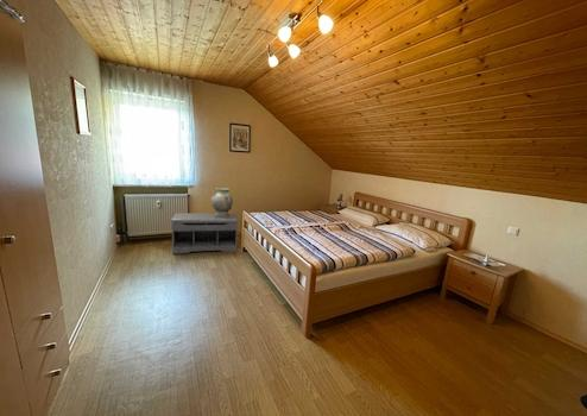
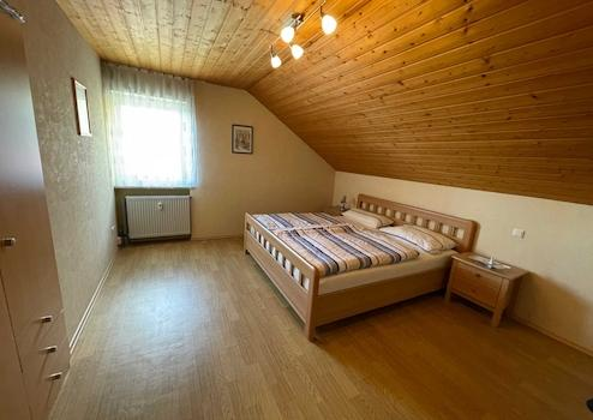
- decorative urn (222, 202)
- bench (206, 232)
